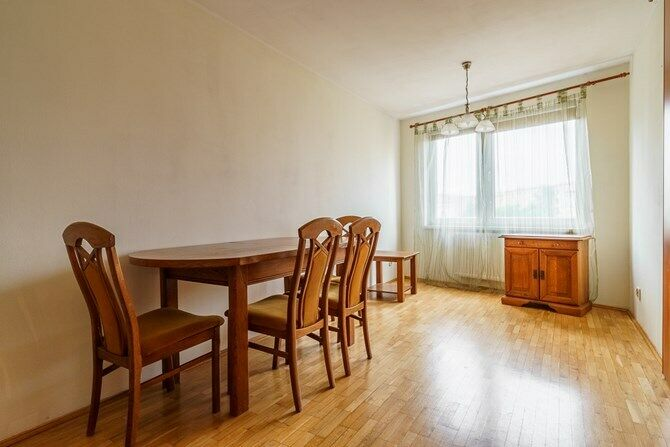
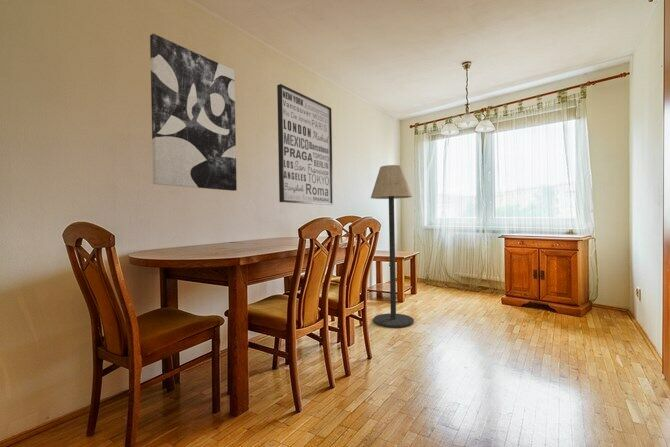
+ floor lamp (392, 244)
+ wall art (197, 121)
+ wall art (307, 150)
